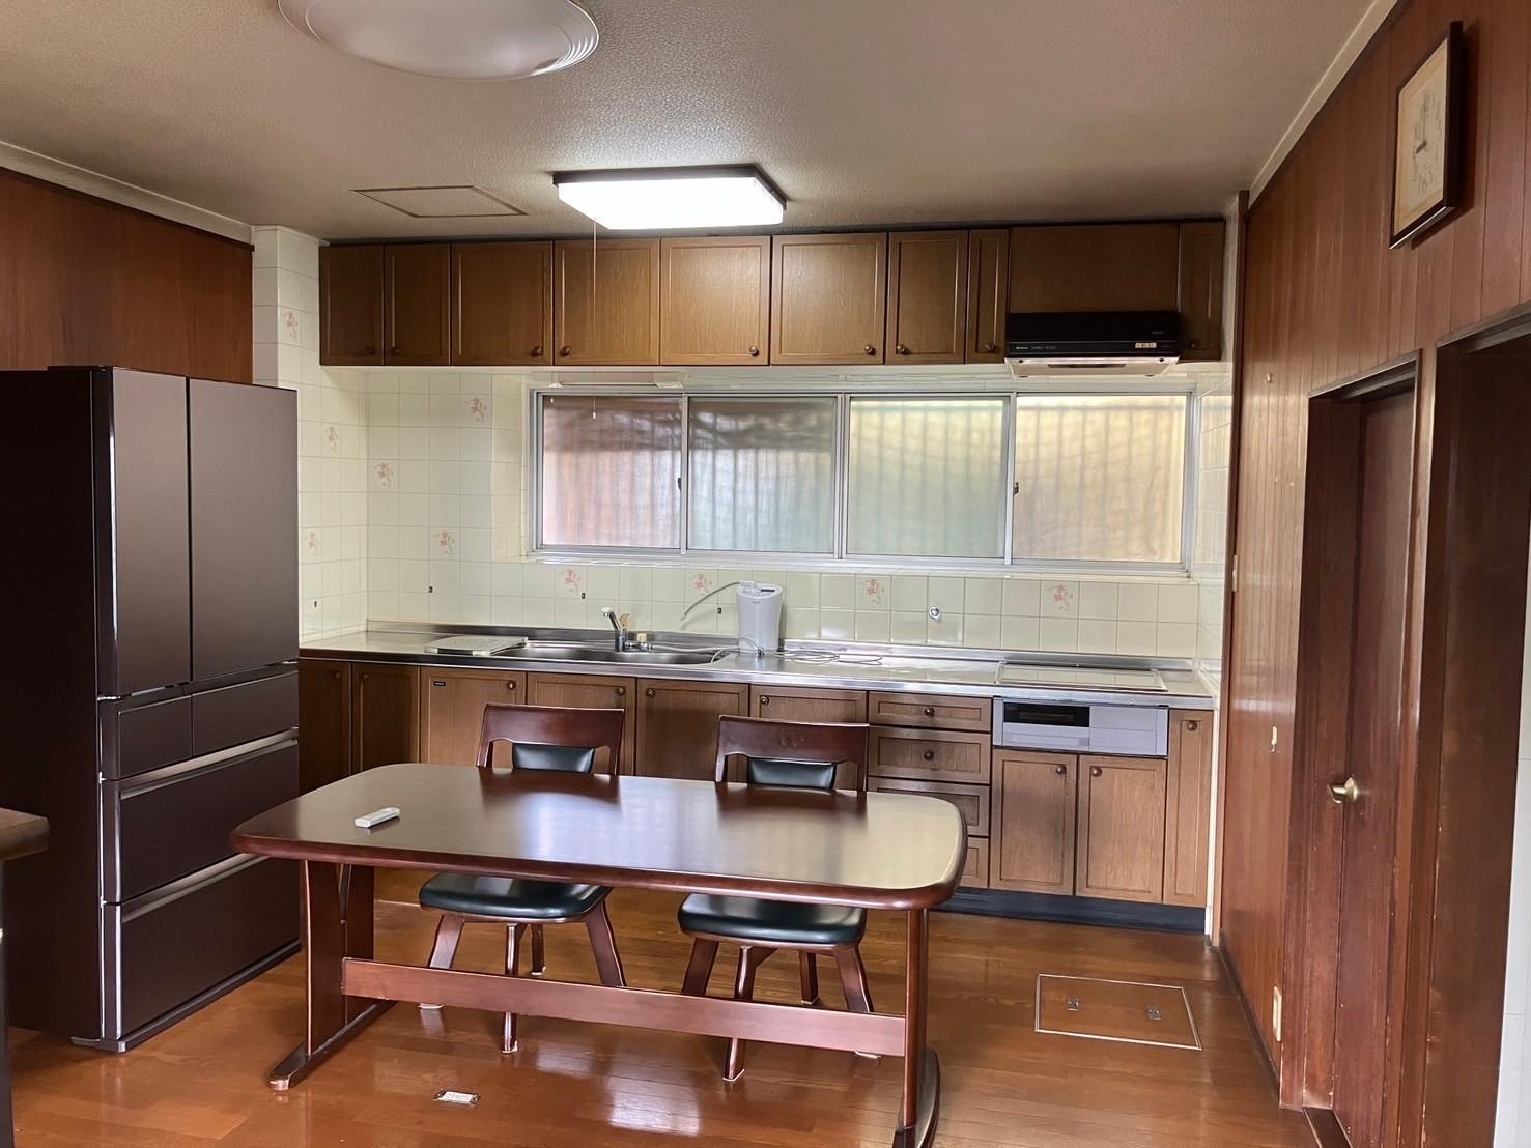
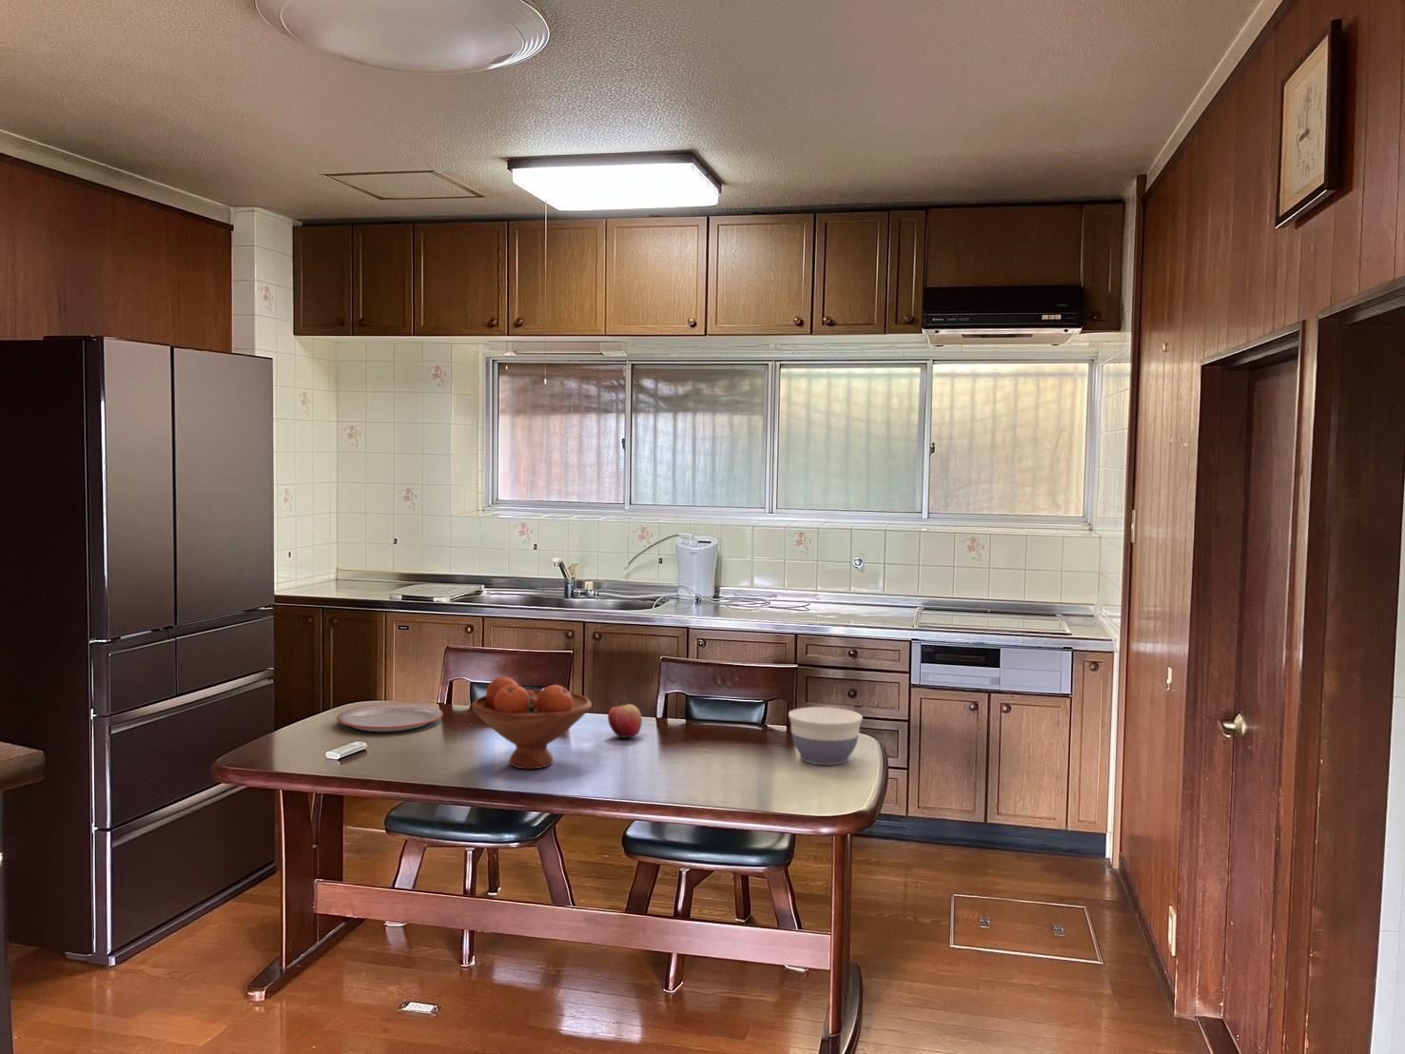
+ bowl (825, 736)
+ plate (390, 719)
+ apple (624, 720)
+ fruit bowl (531, 720)
